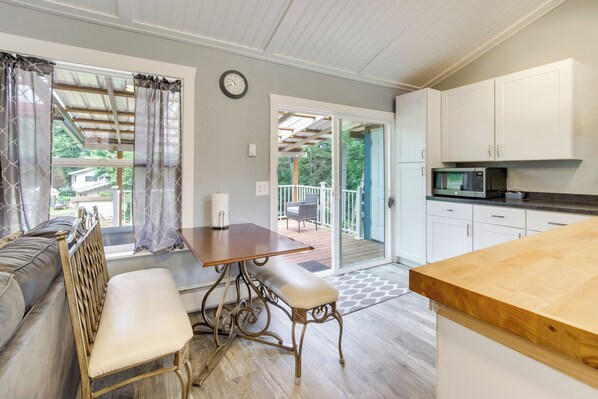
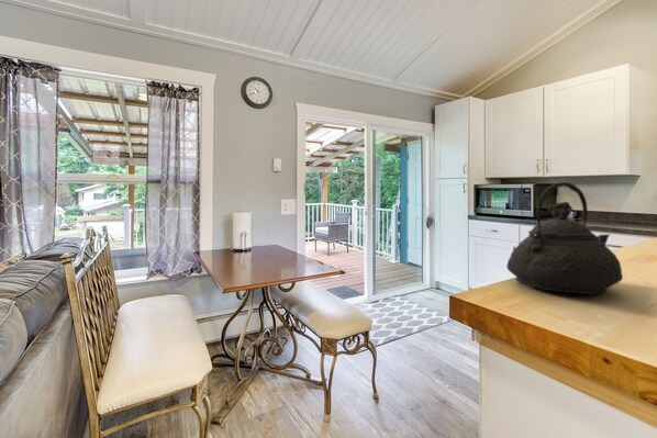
+ teakettle (568, 234)
